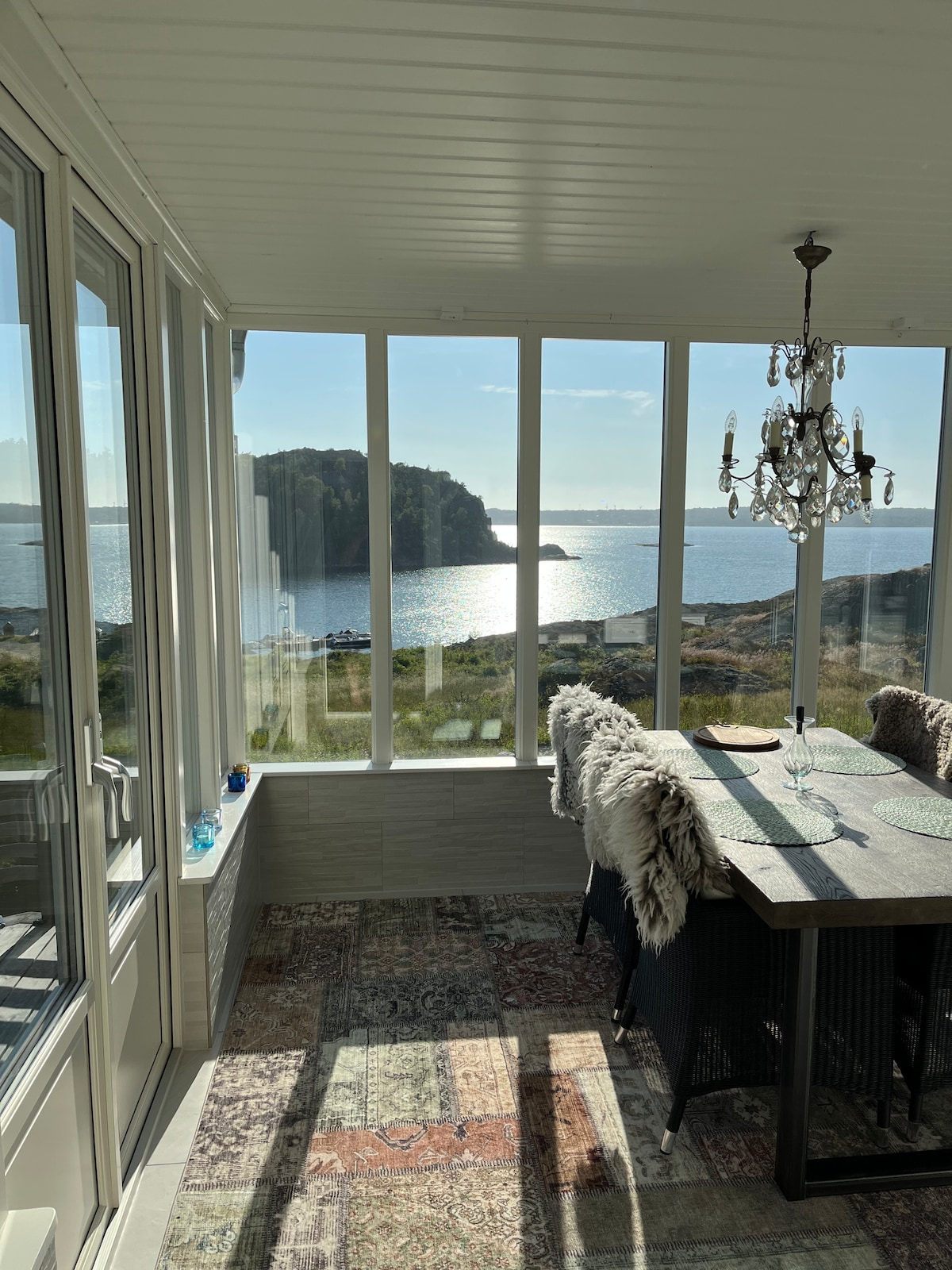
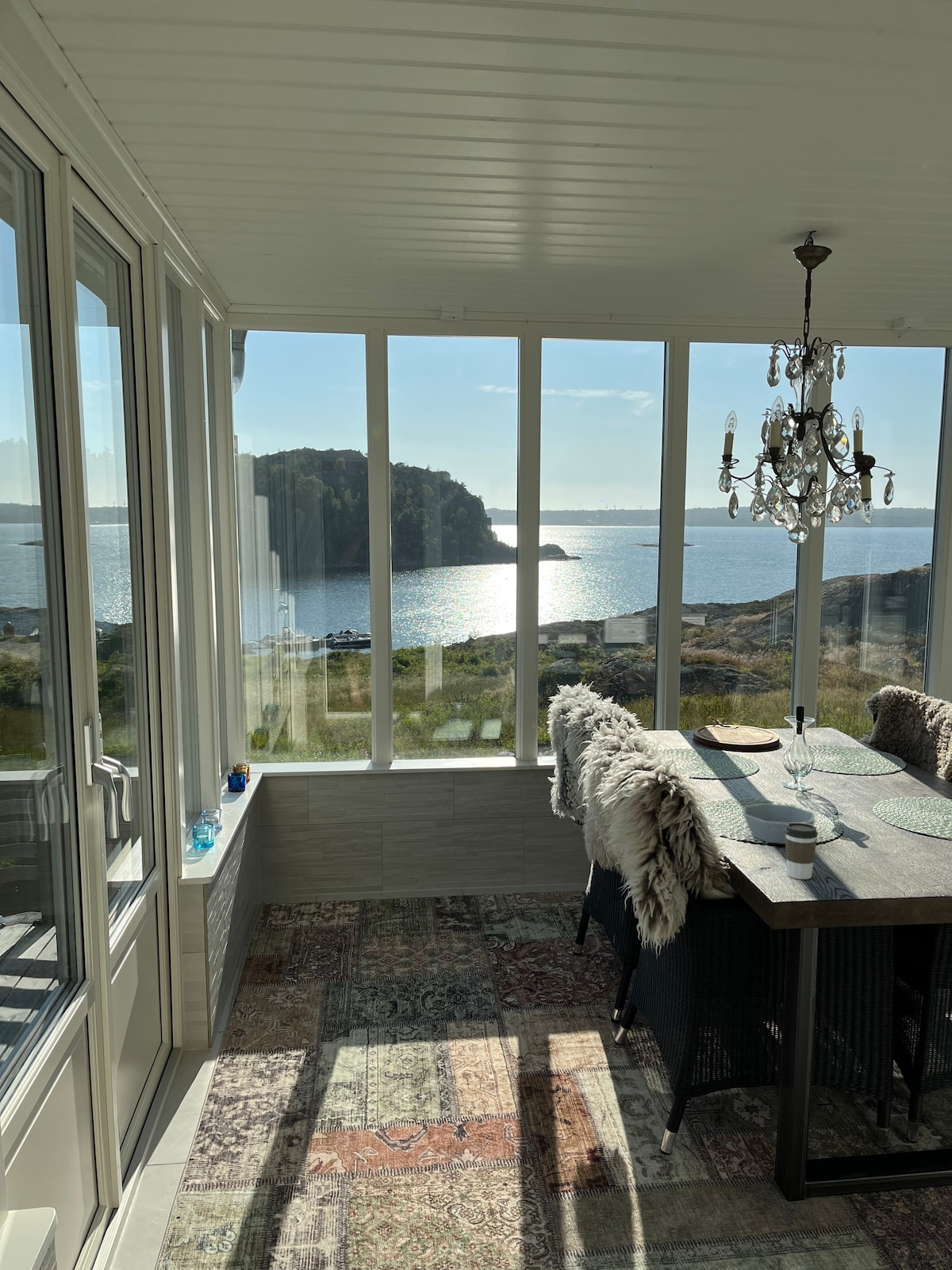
+ coffee cup (800, 851)
+ bowl (778, 824)
